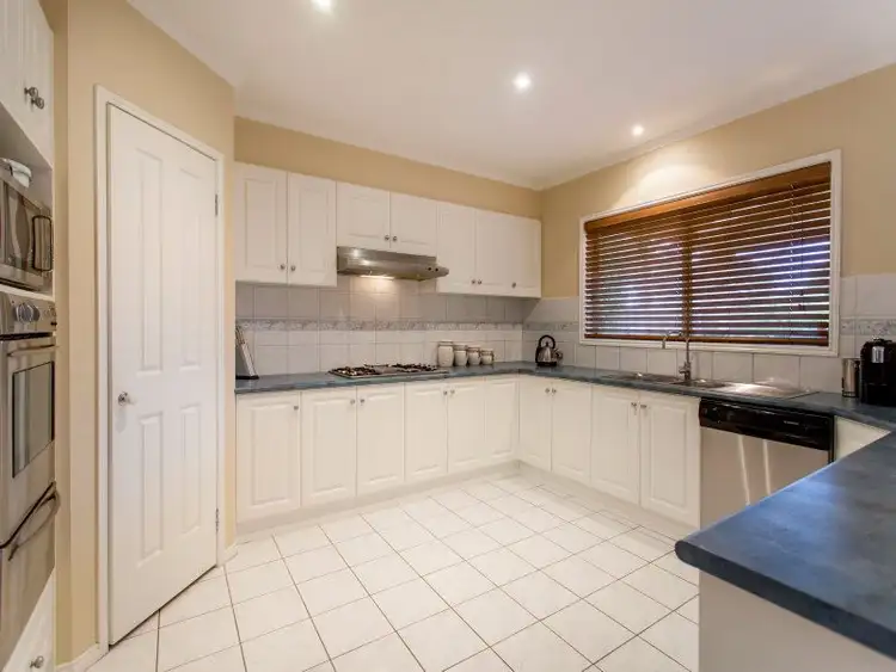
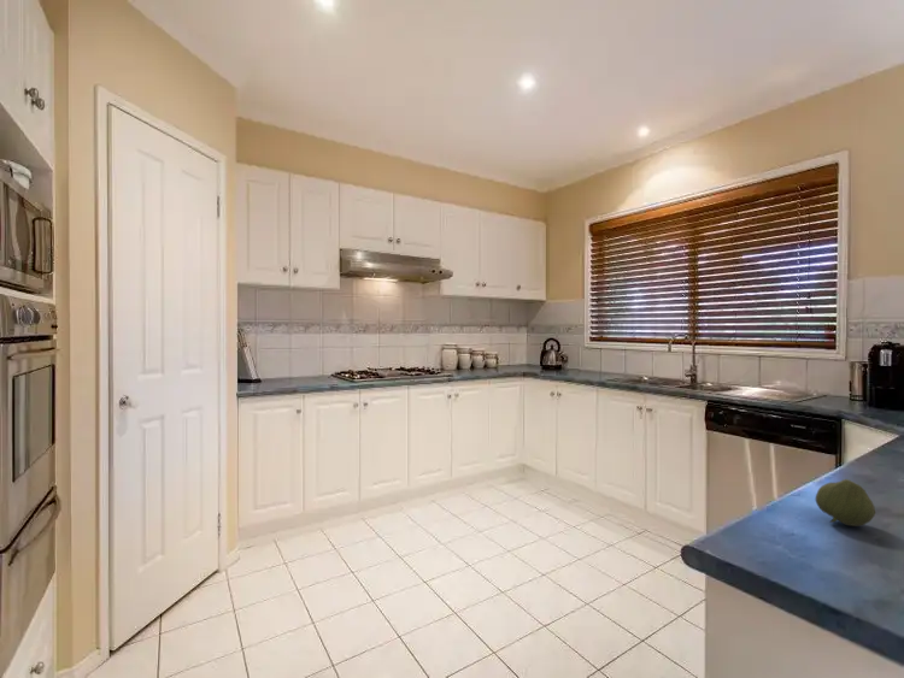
+ fruit (844, 501)
